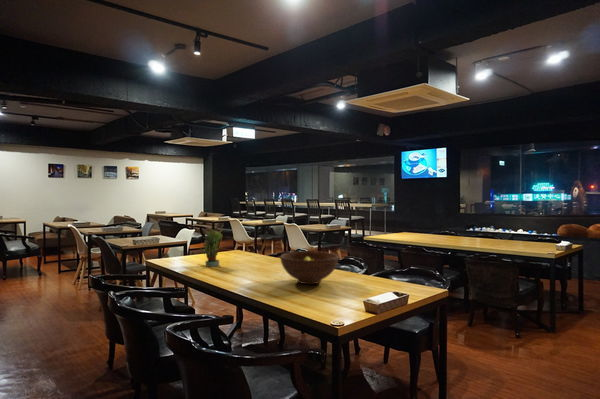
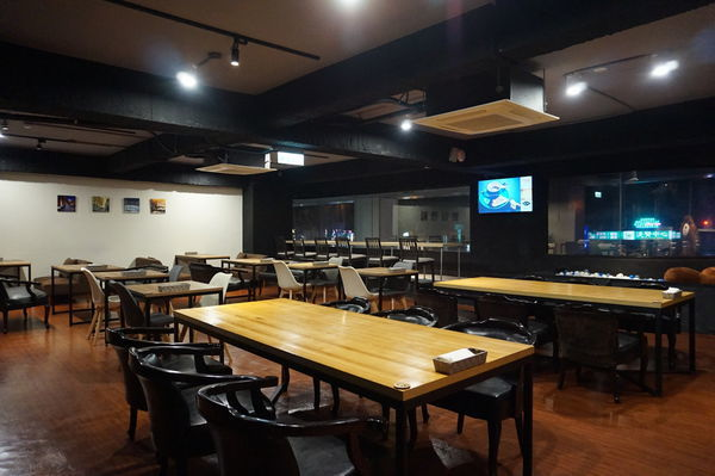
- potted plant (210, 246)
- fruit bowl (309, 268)
